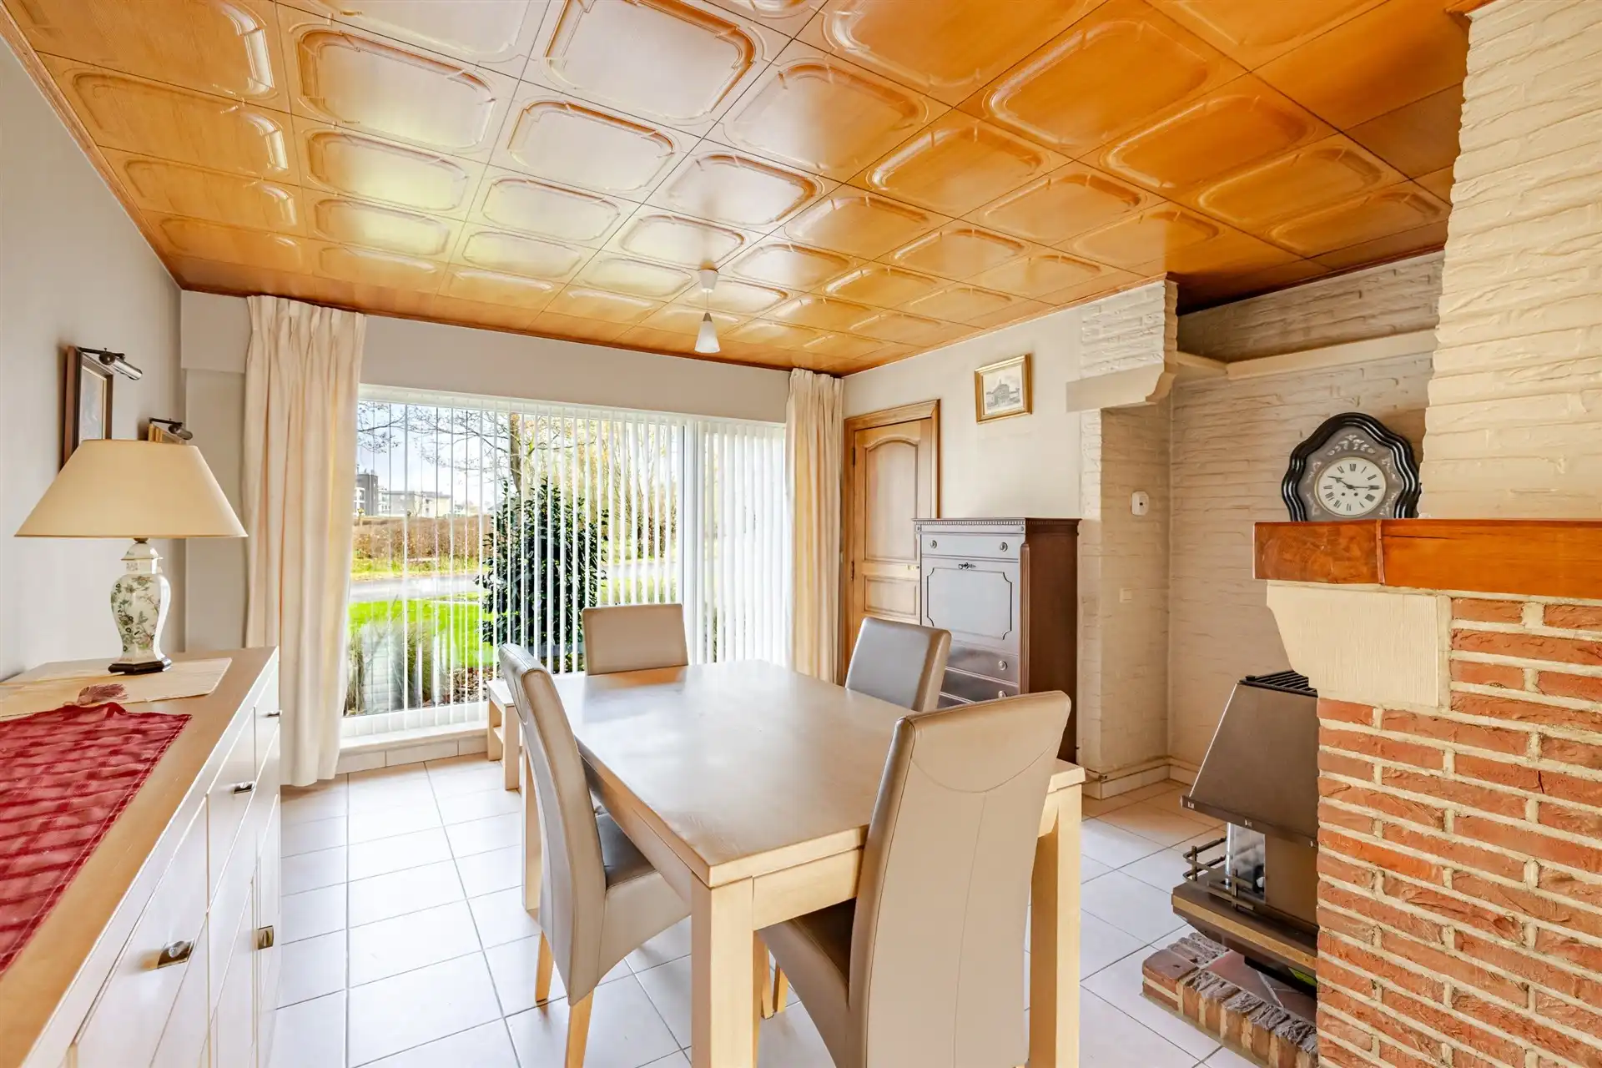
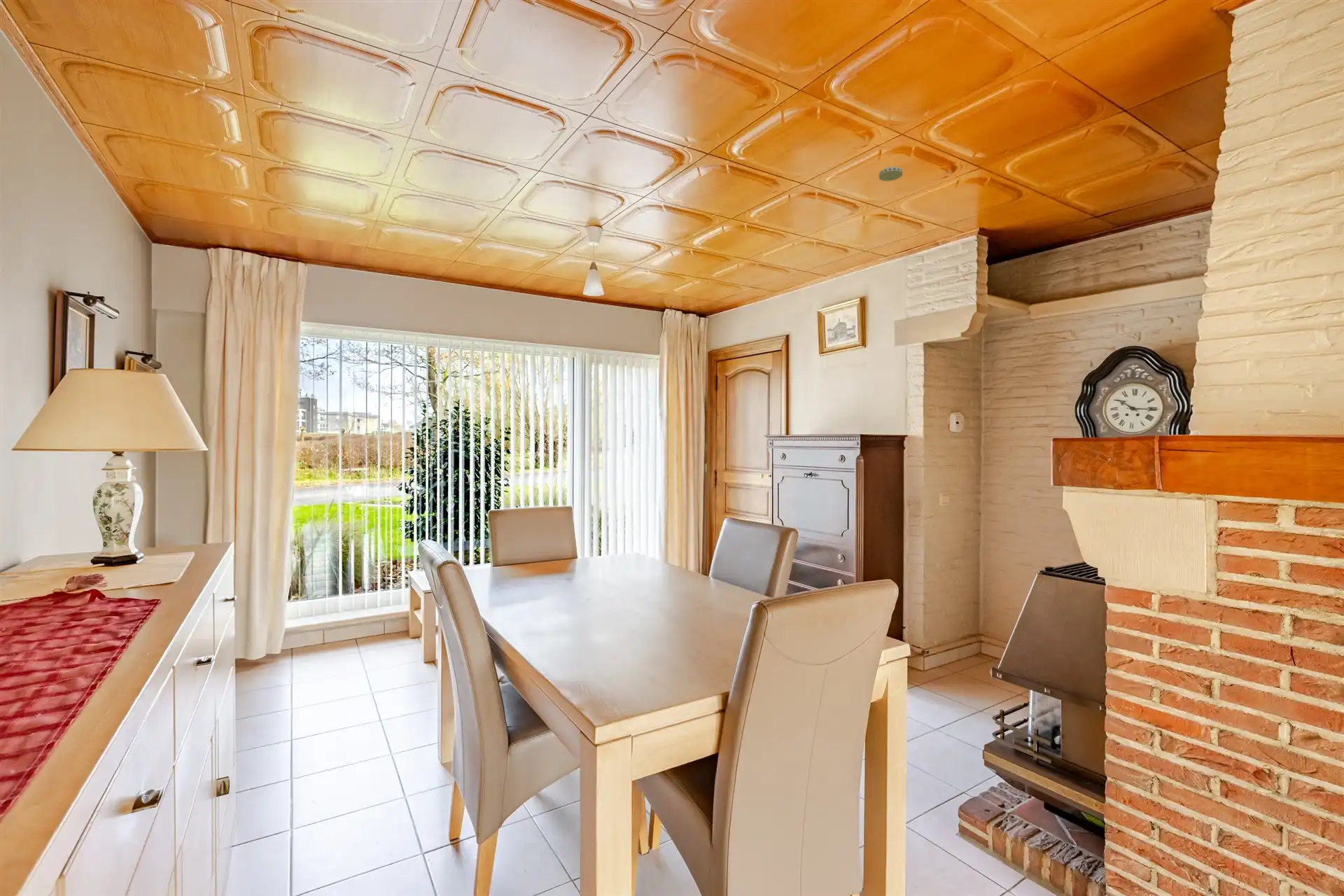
+ smoke detector (890, 173)
